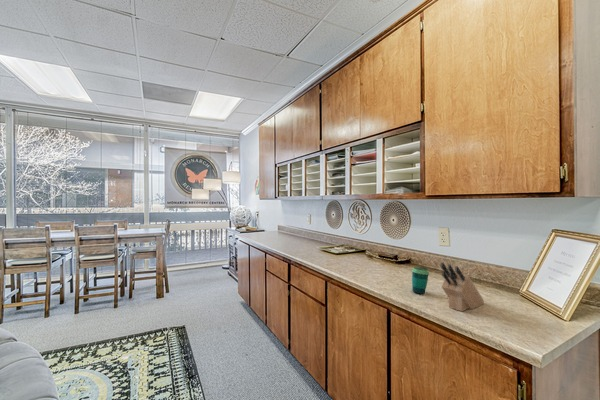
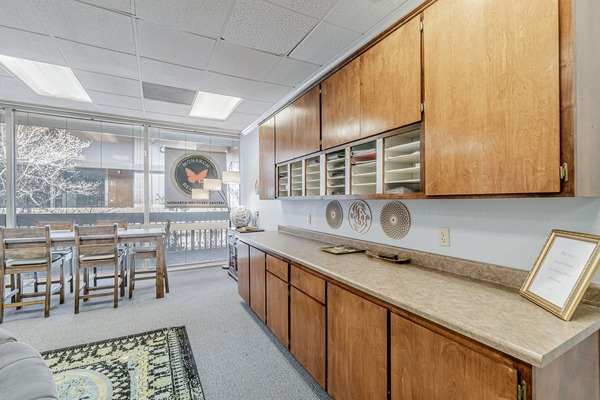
- knife block (461, 283)
- cup (420, 280)
